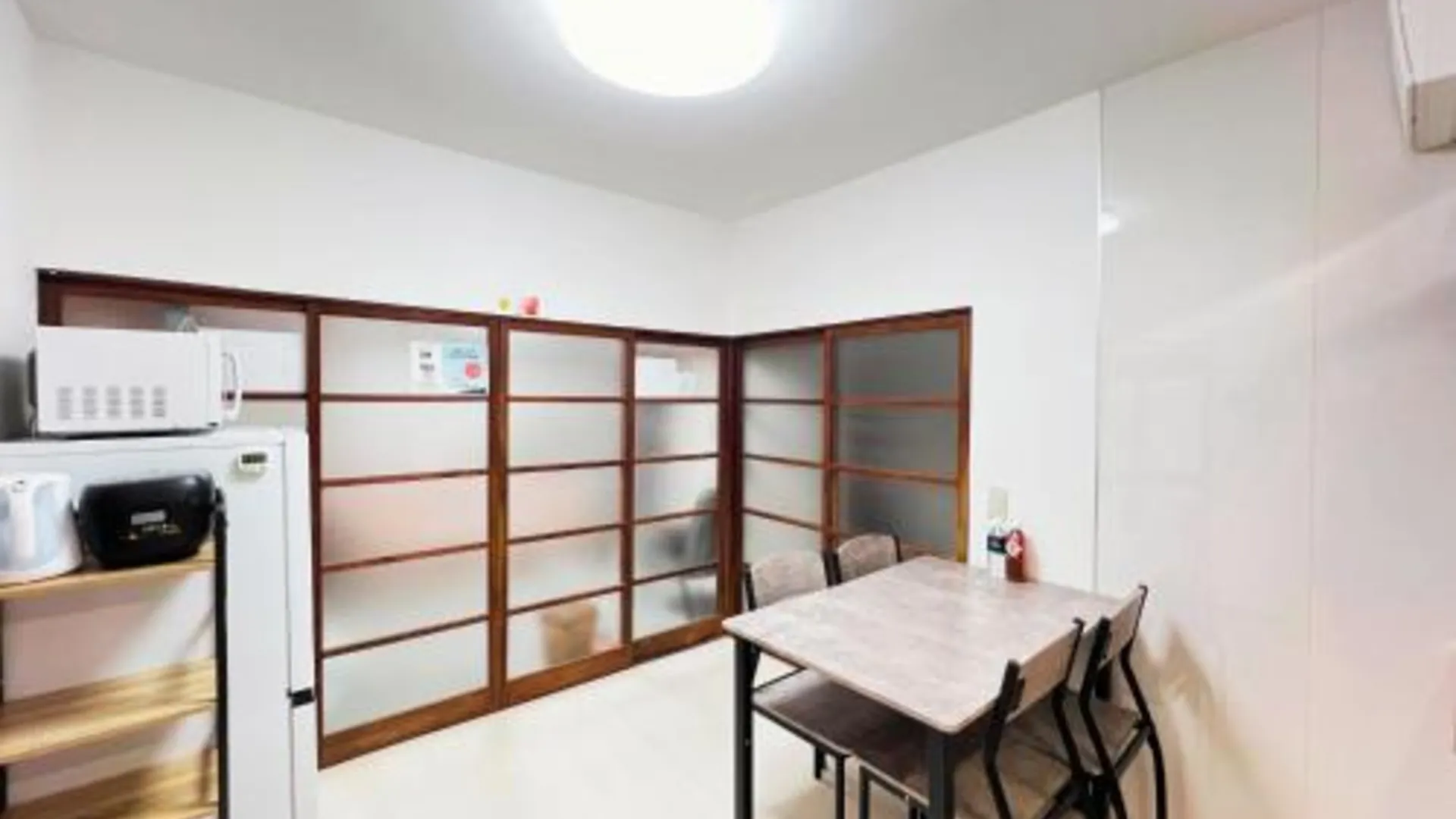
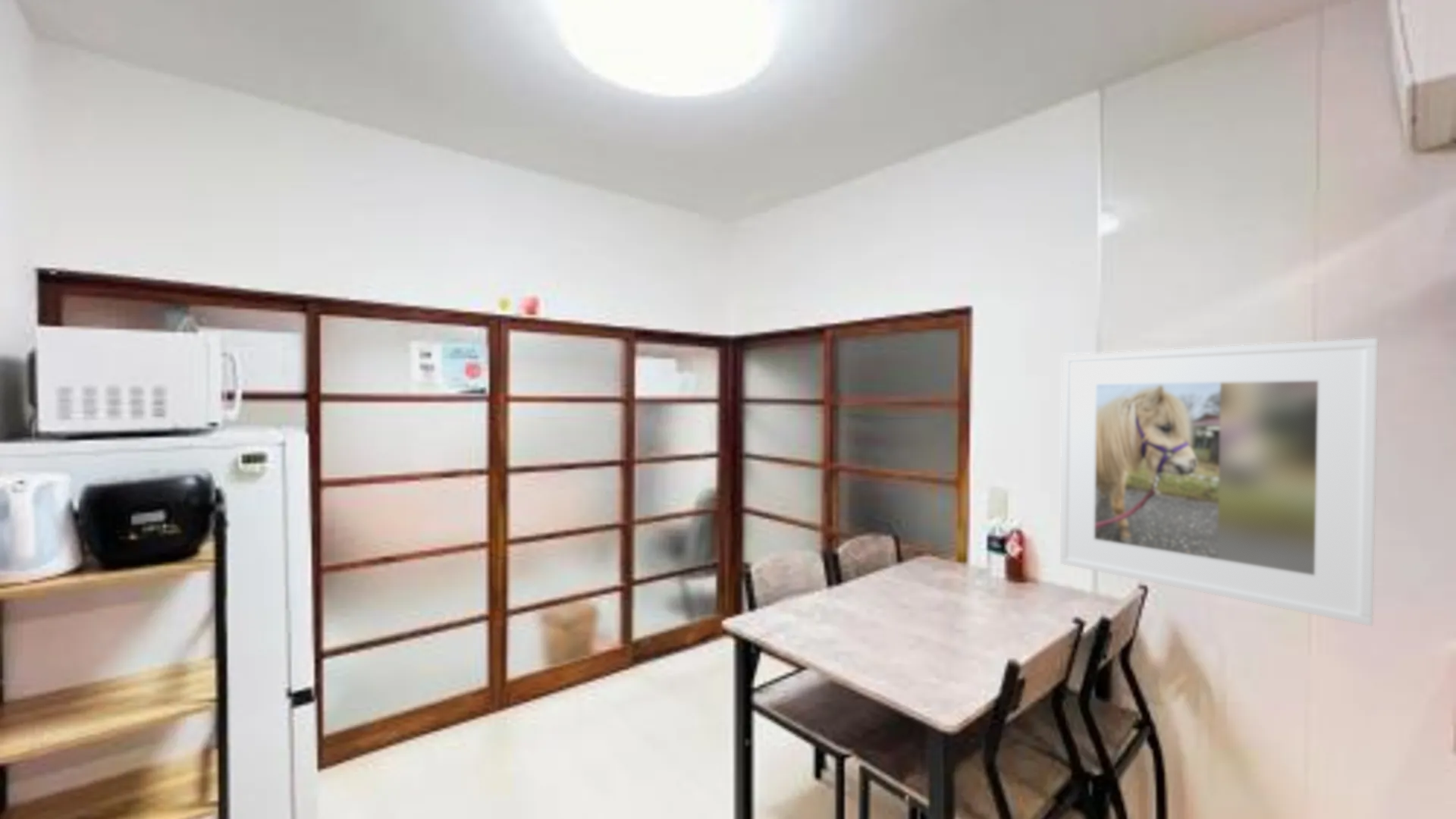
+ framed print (1193, 469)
